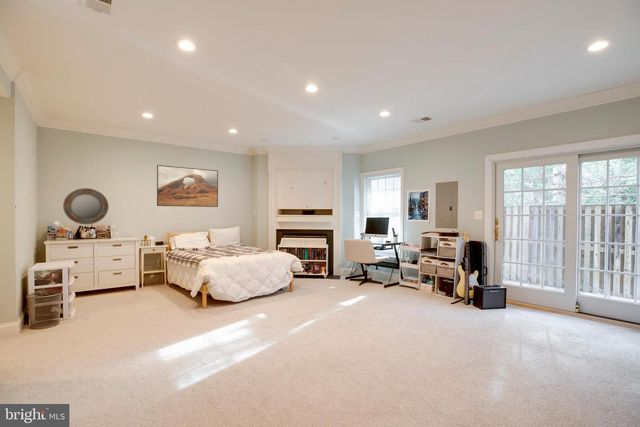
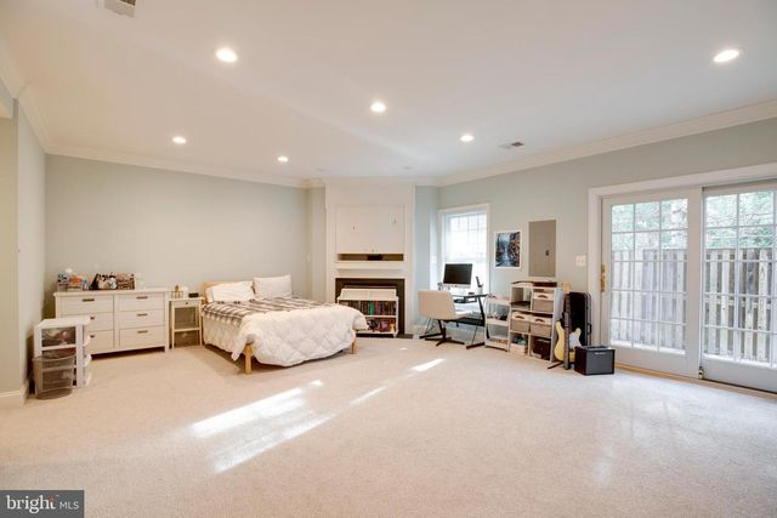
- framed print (189, 187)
- home mirror (86, 206)
